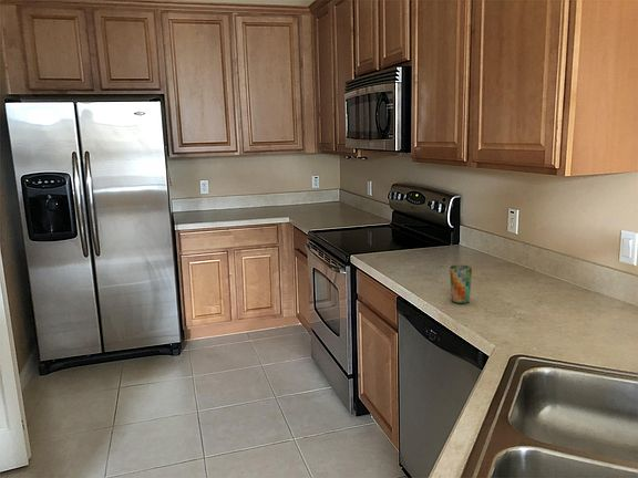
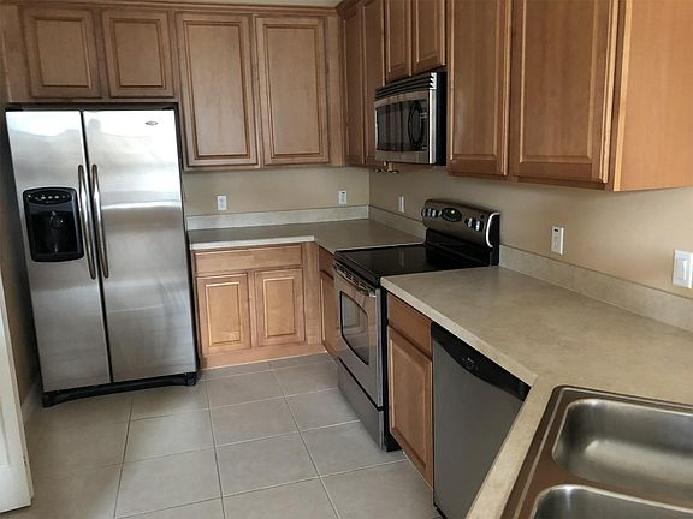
- cup (460, 284)
